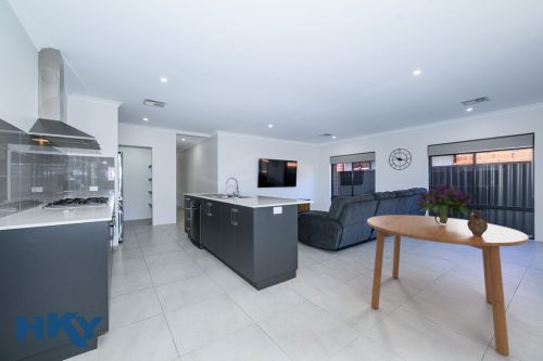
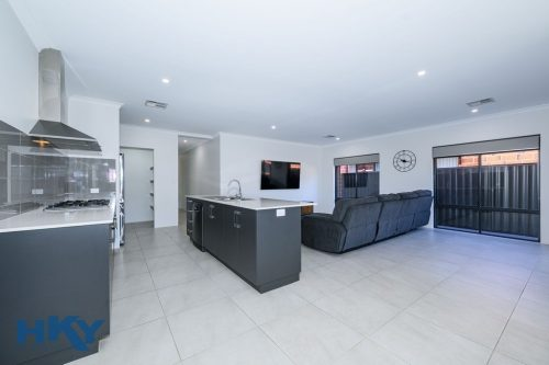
- bouquet (442, 204)
- ceramic jug (477, 222)
- dining table (440, 242)
